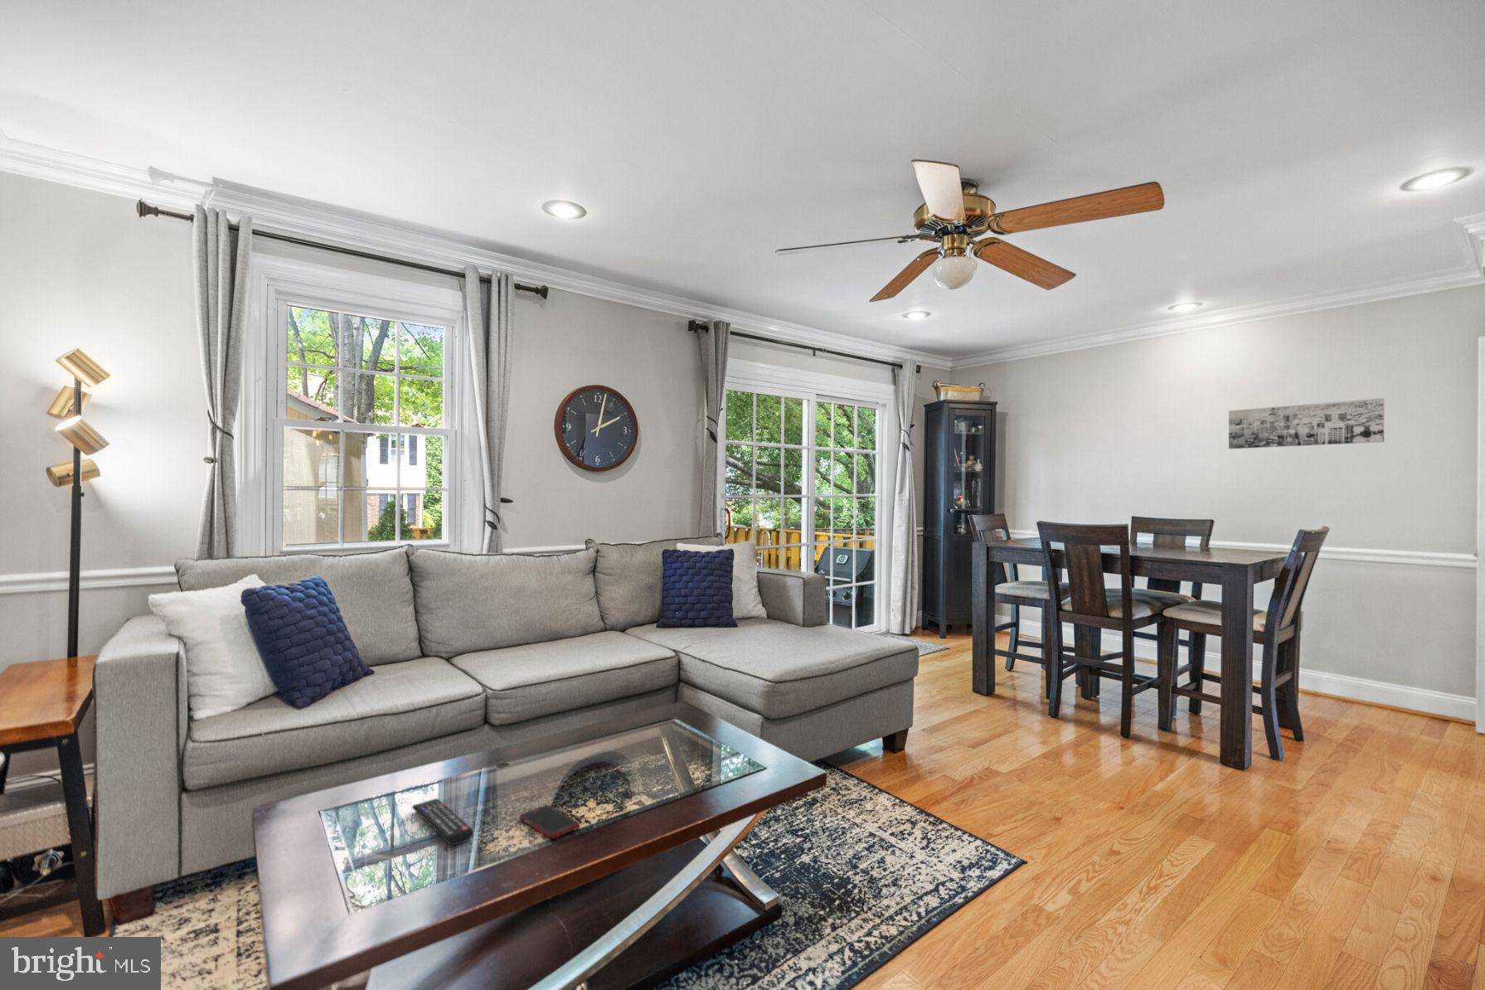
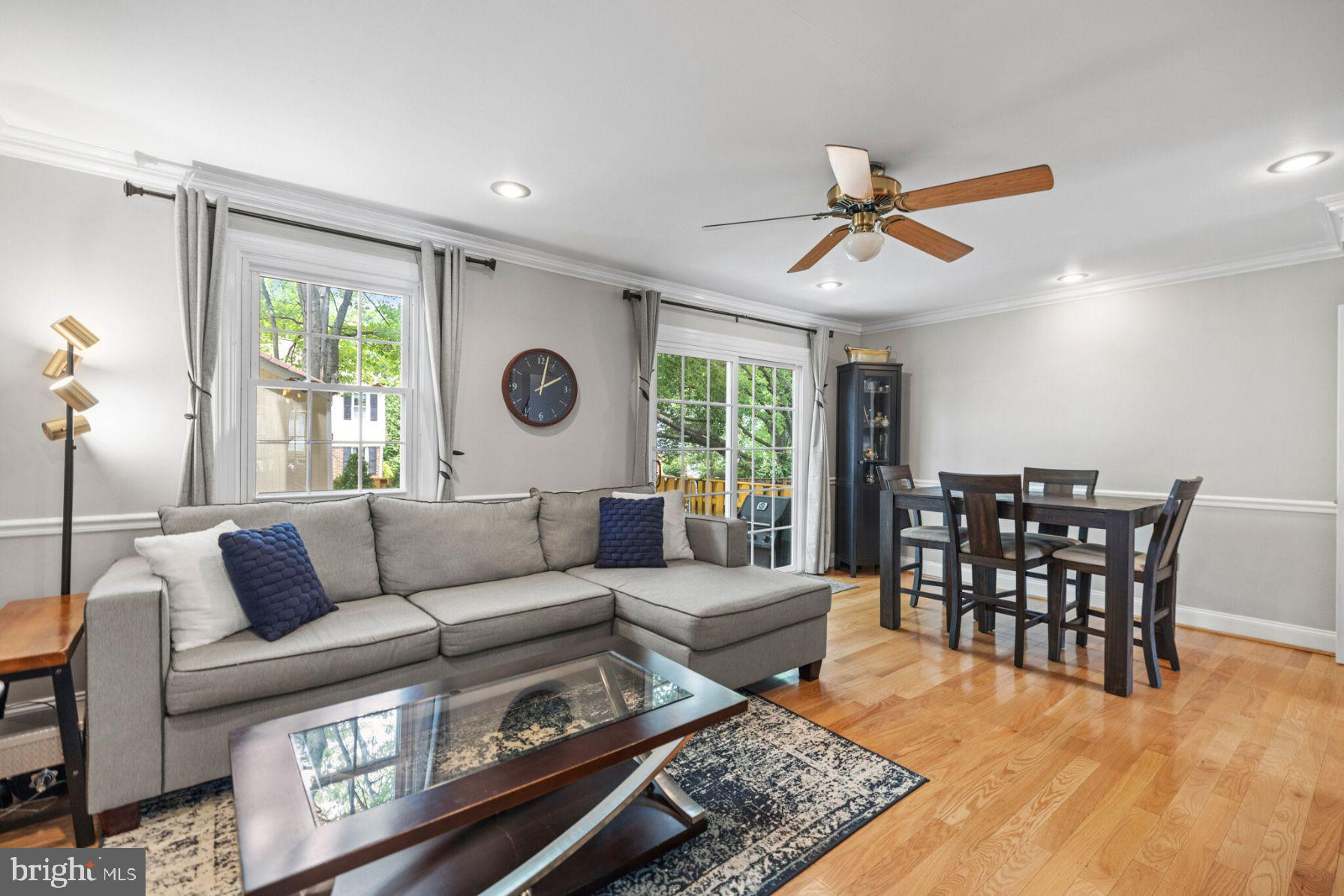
- wall art (1300, 425)
- remote control (441, 820)
- cell phone (549, 821)
